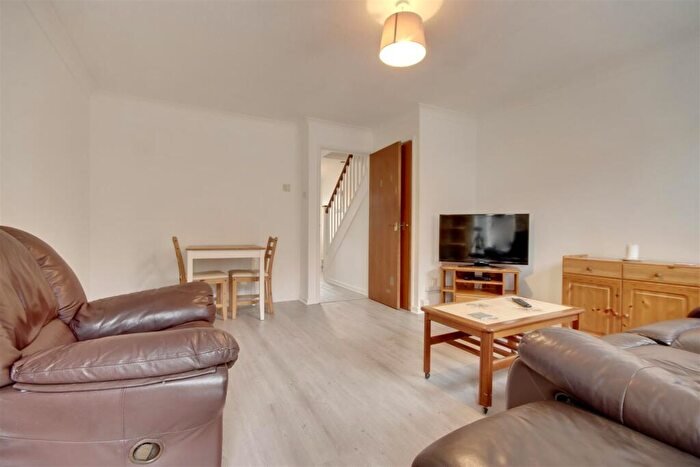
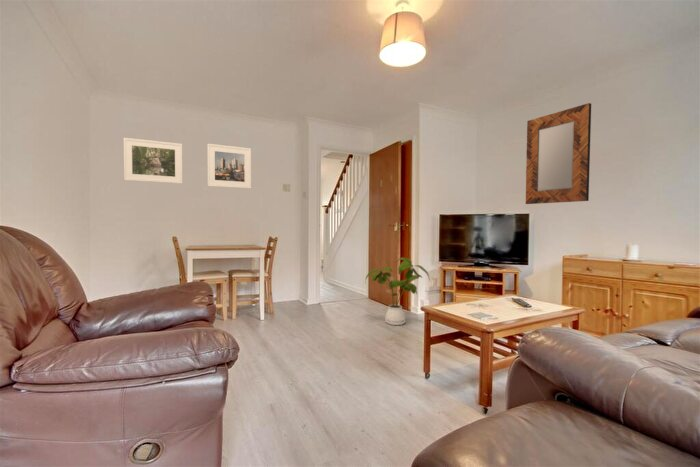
+ house plant (403, 290)
+ home mirror (555, 157)
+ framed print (154, 161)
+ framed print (229, 166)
